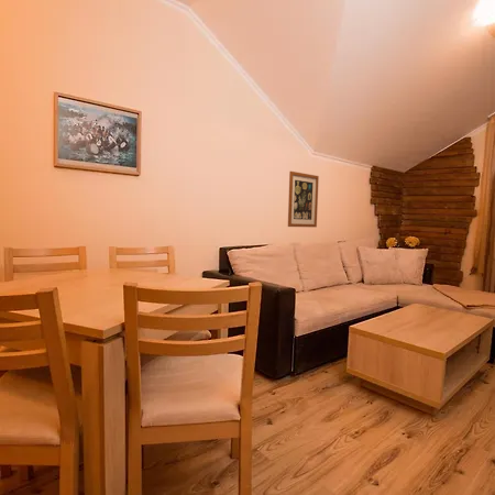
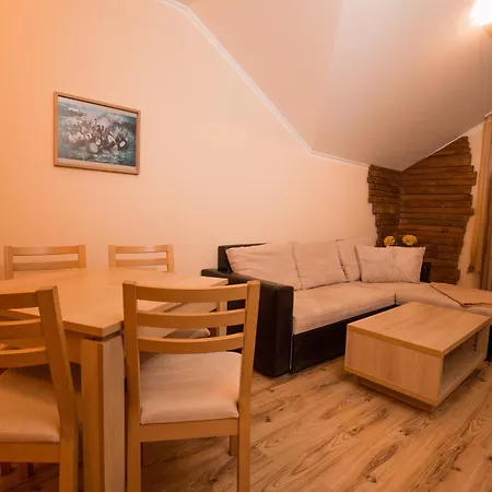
- wall art (304, 200)
